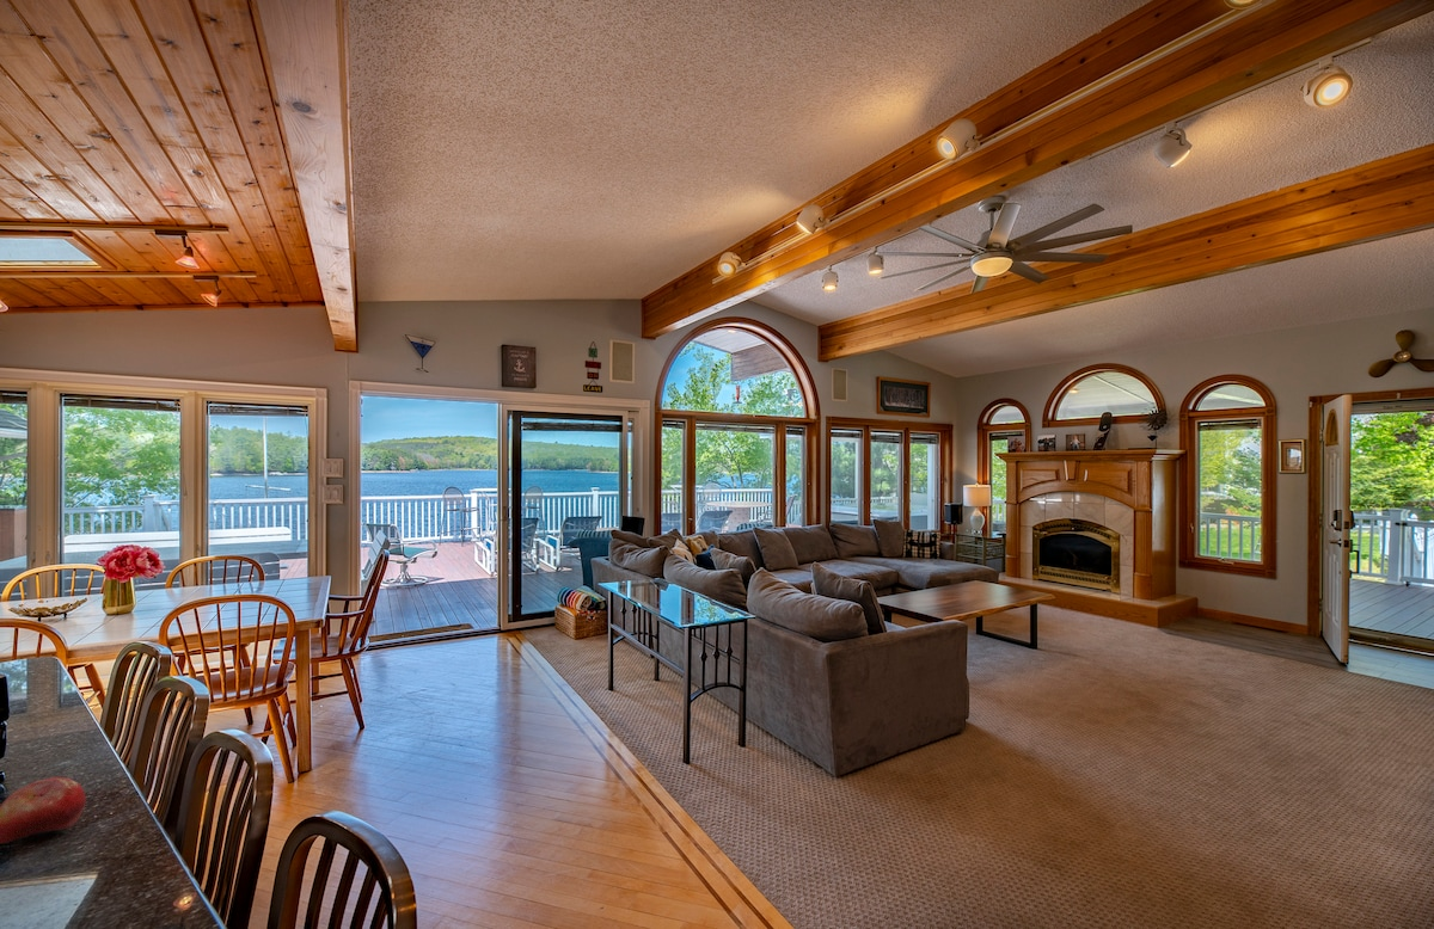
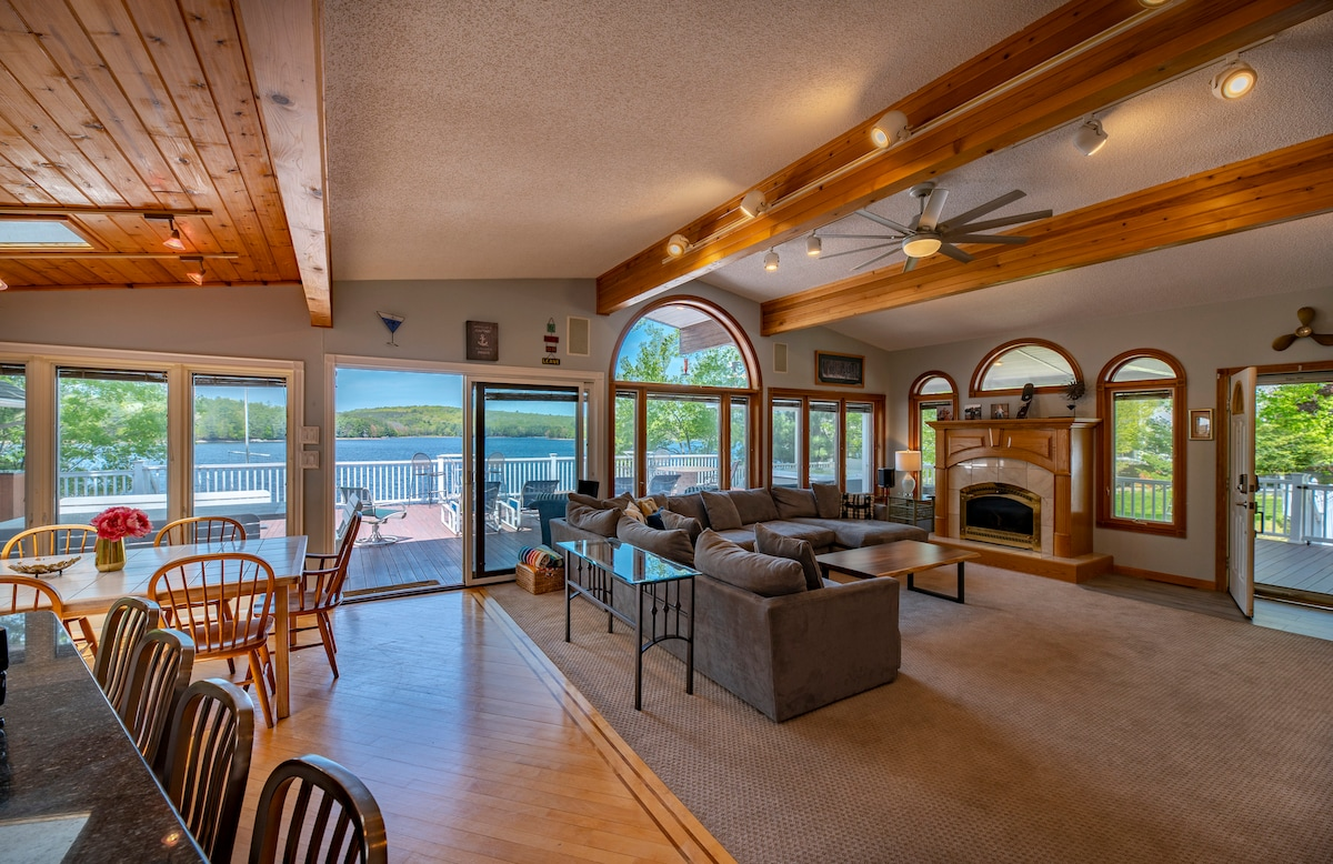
- fruit (42, 807)
